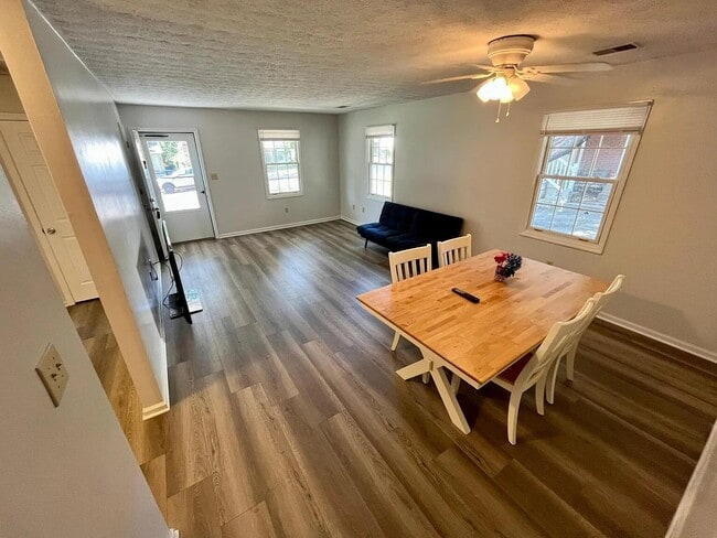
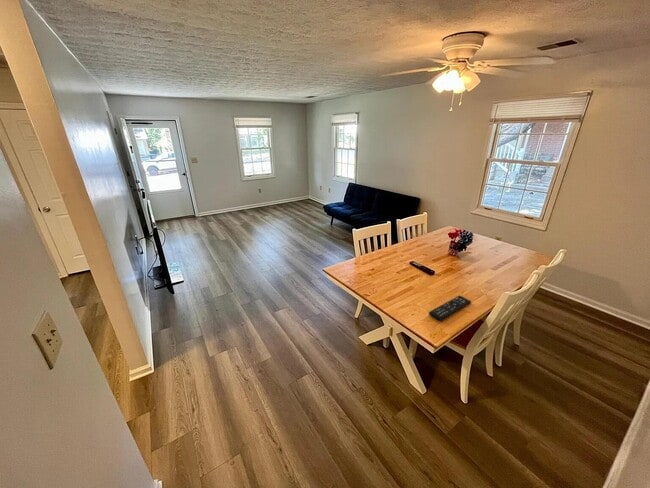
+ remote control (450, 306)
